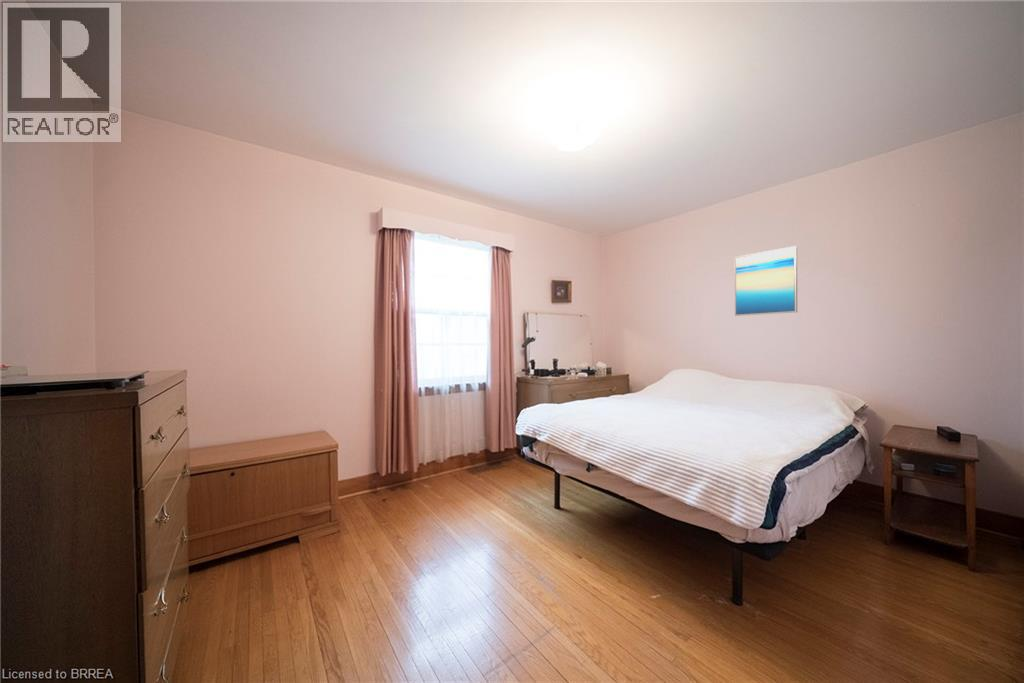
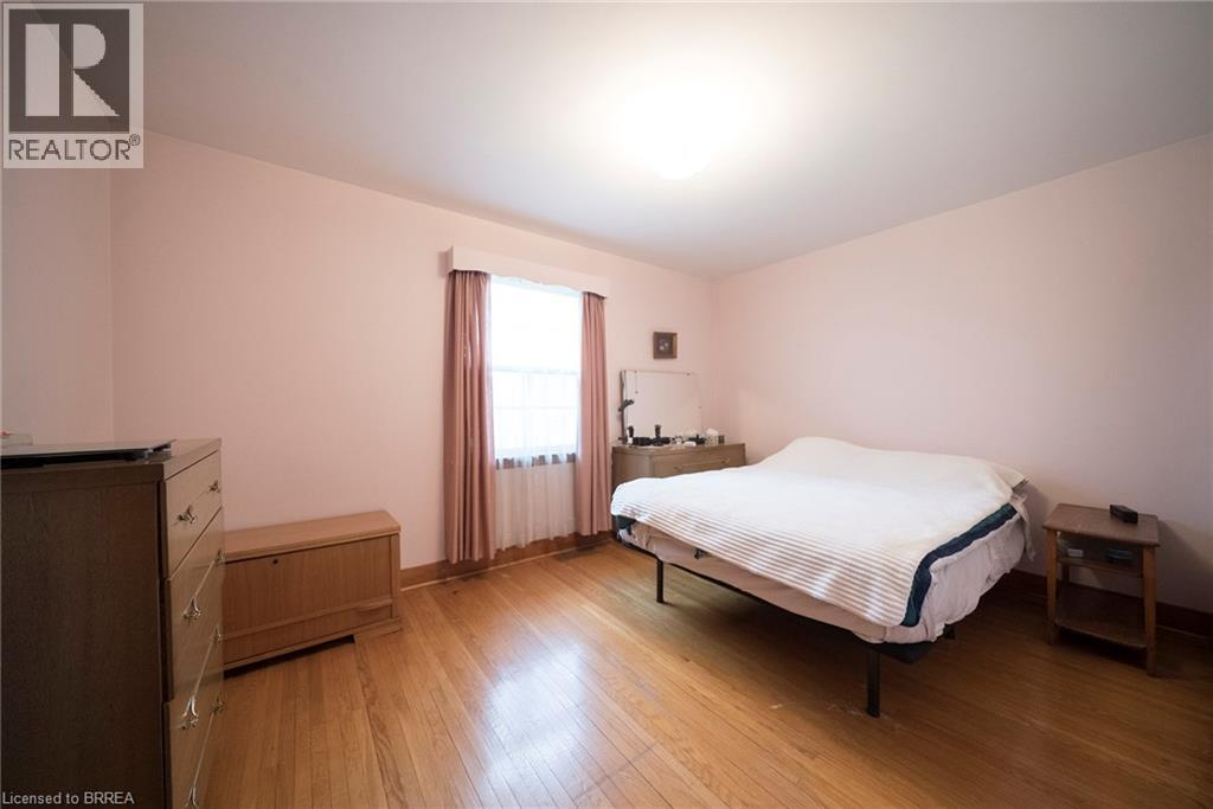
- wall art (764, 283)
